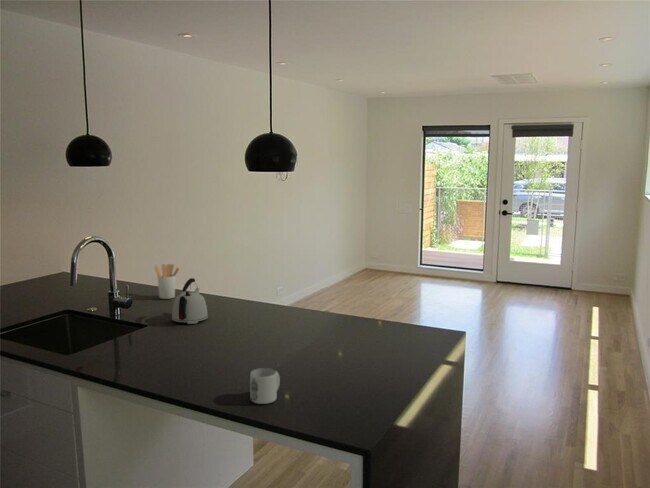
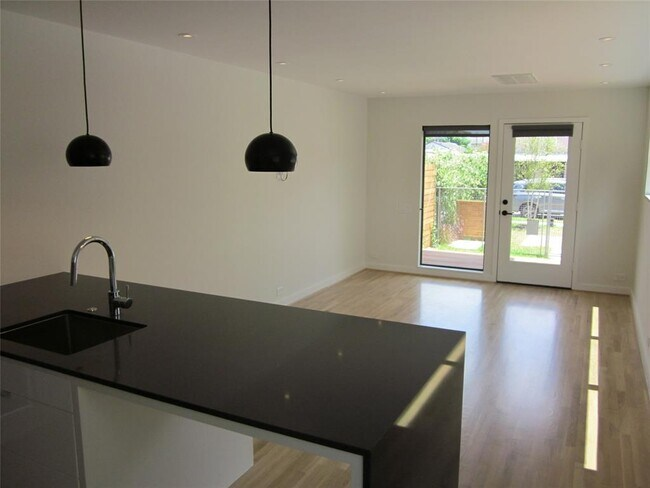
- mug (266, 384)
- kettle (190, 299)
- utensil holder (167, 280)
